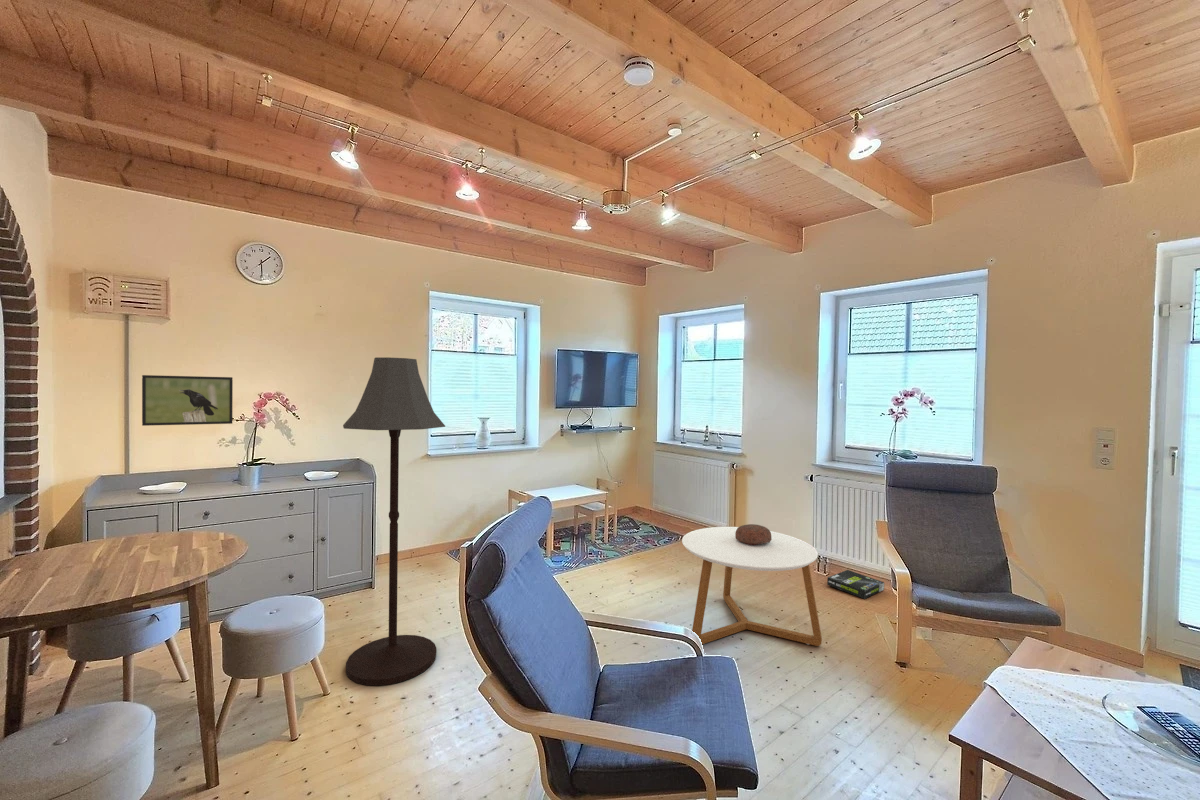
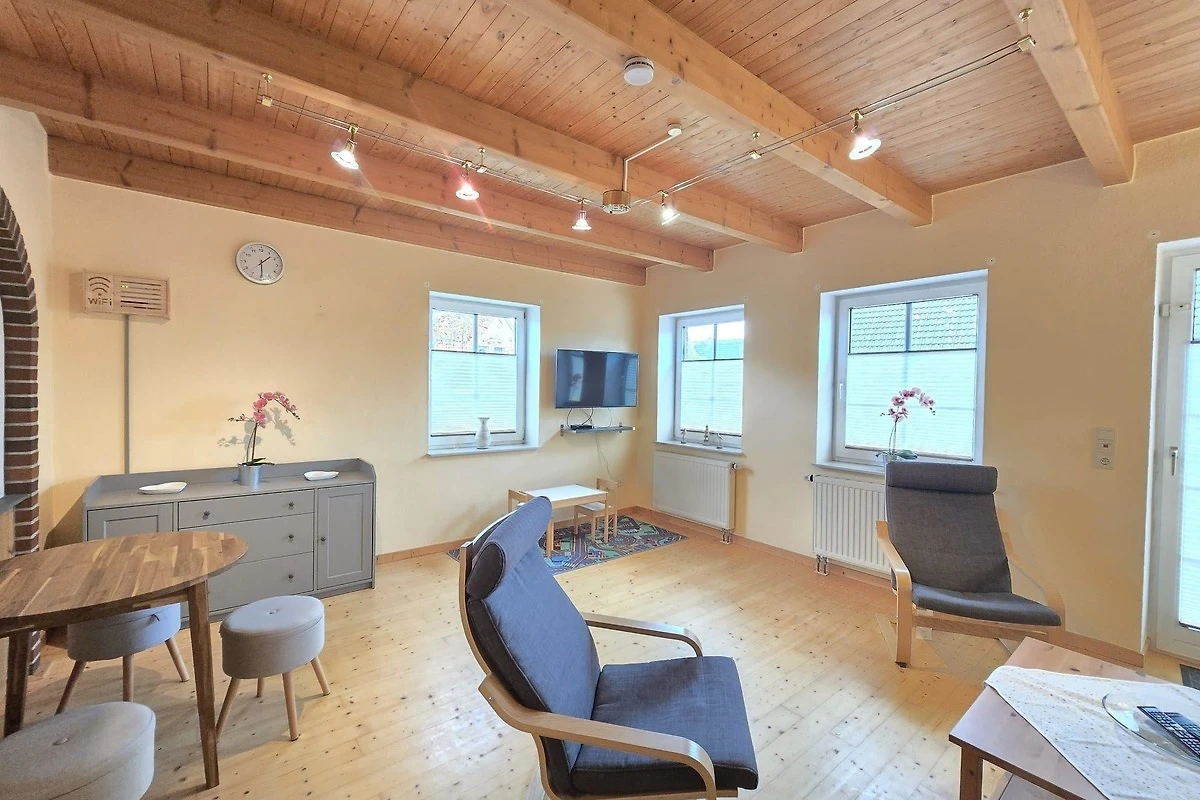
- decorative bowl (753, 533)
- floor lamp (393, 510)
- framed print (189, 400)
- coffee table (730, 585)
- box (855, 583)
